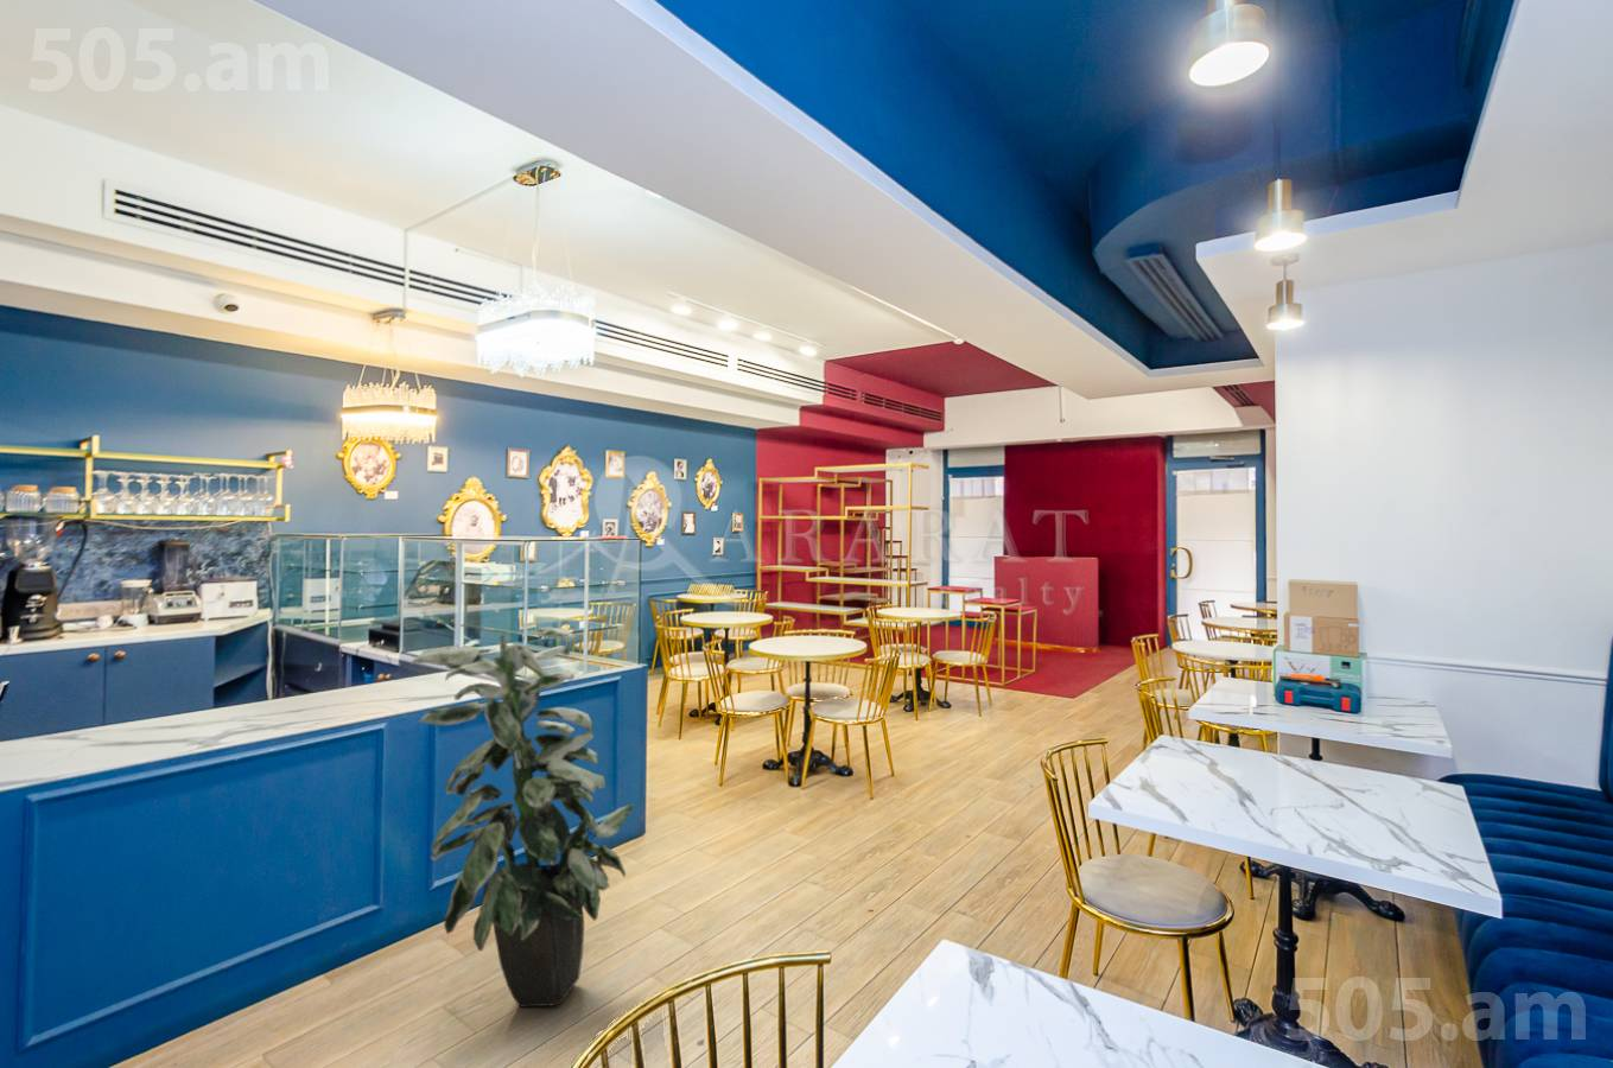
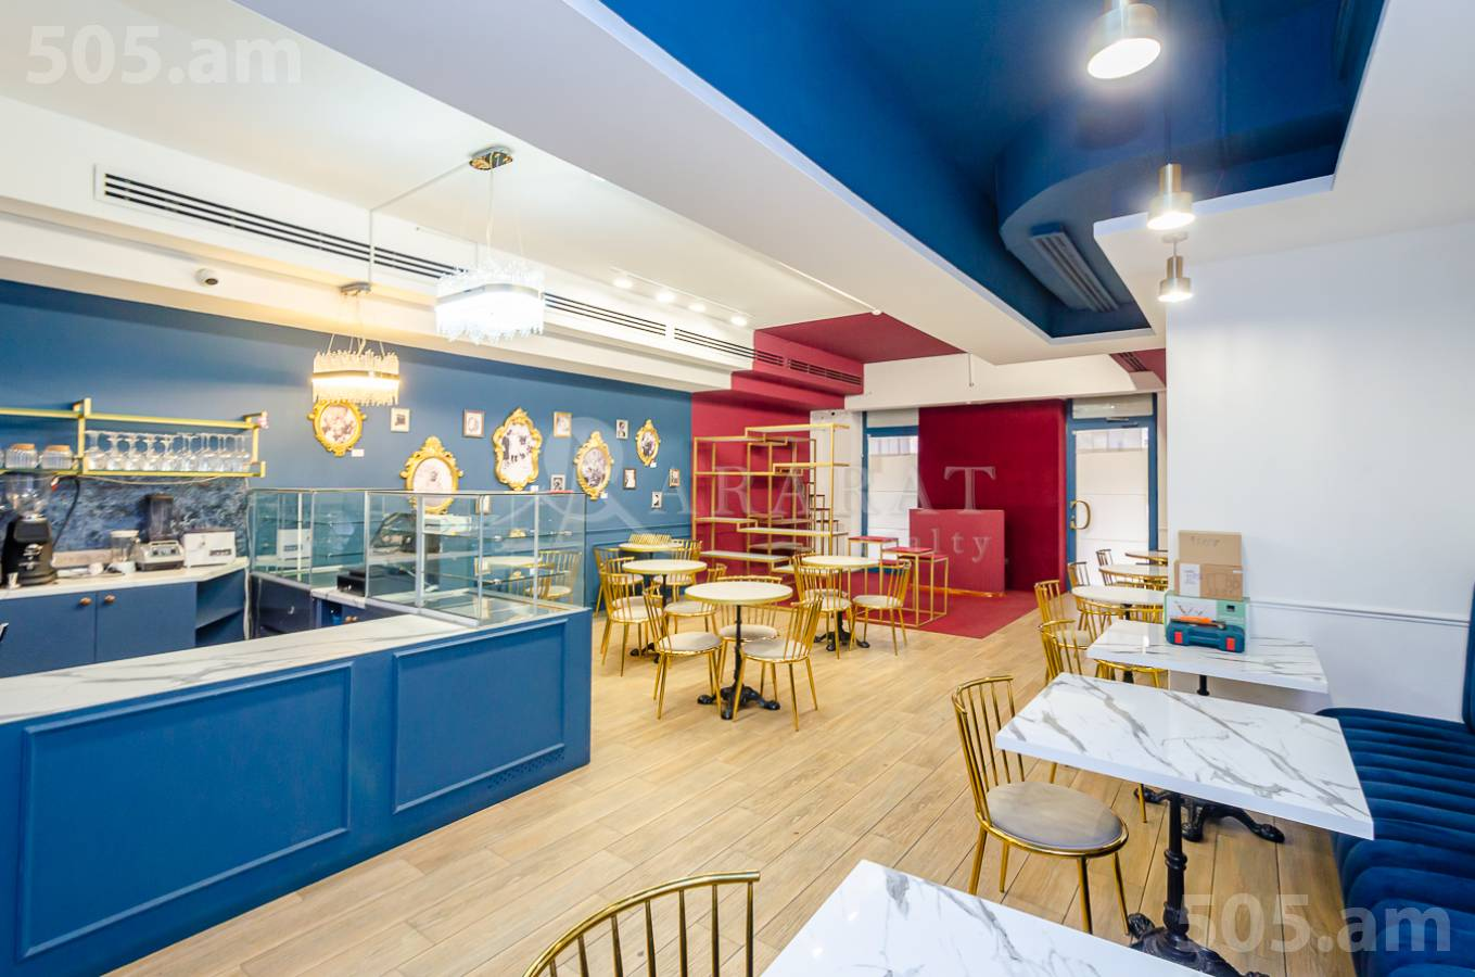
- indoor plant (527, 813)
